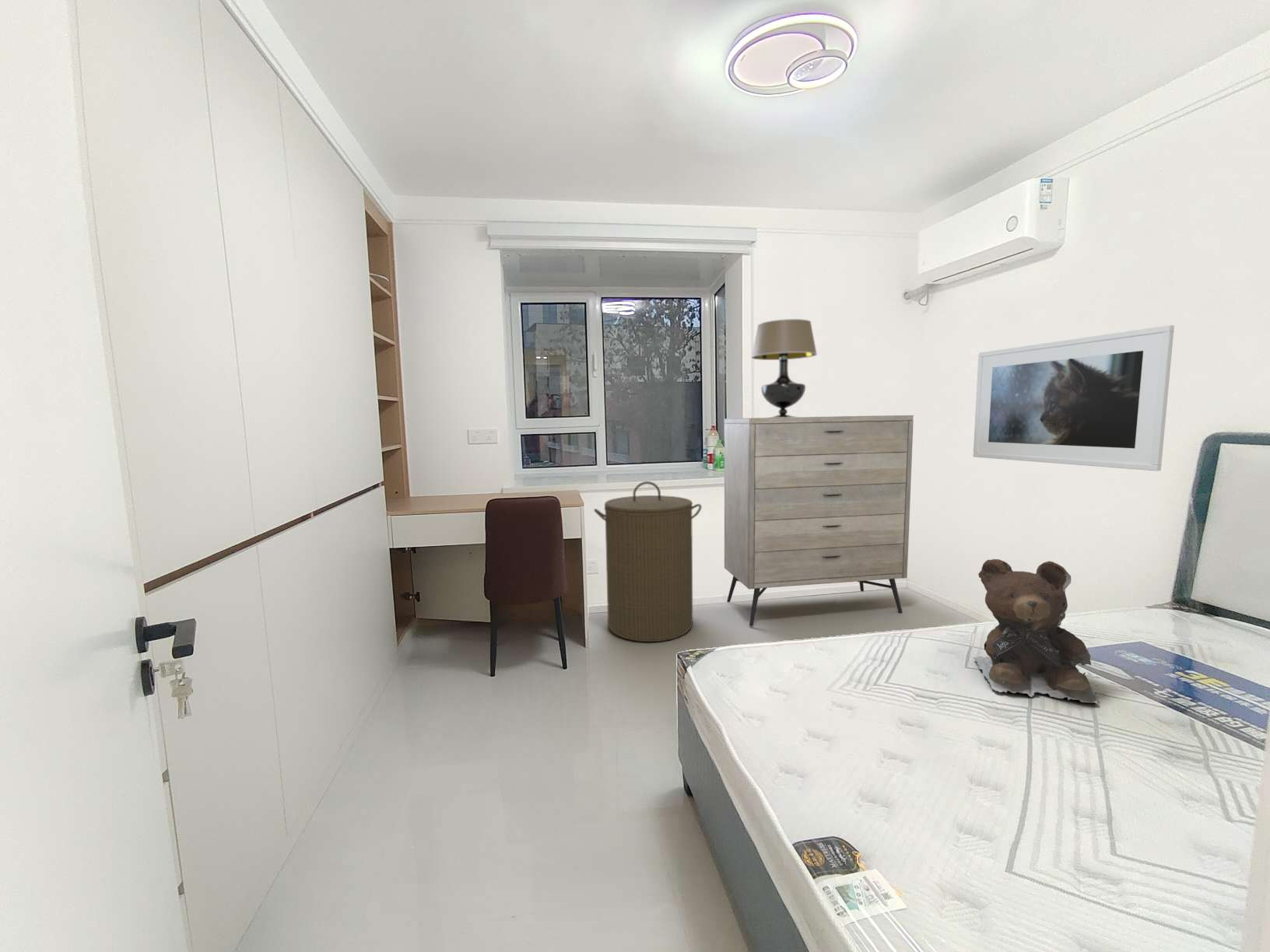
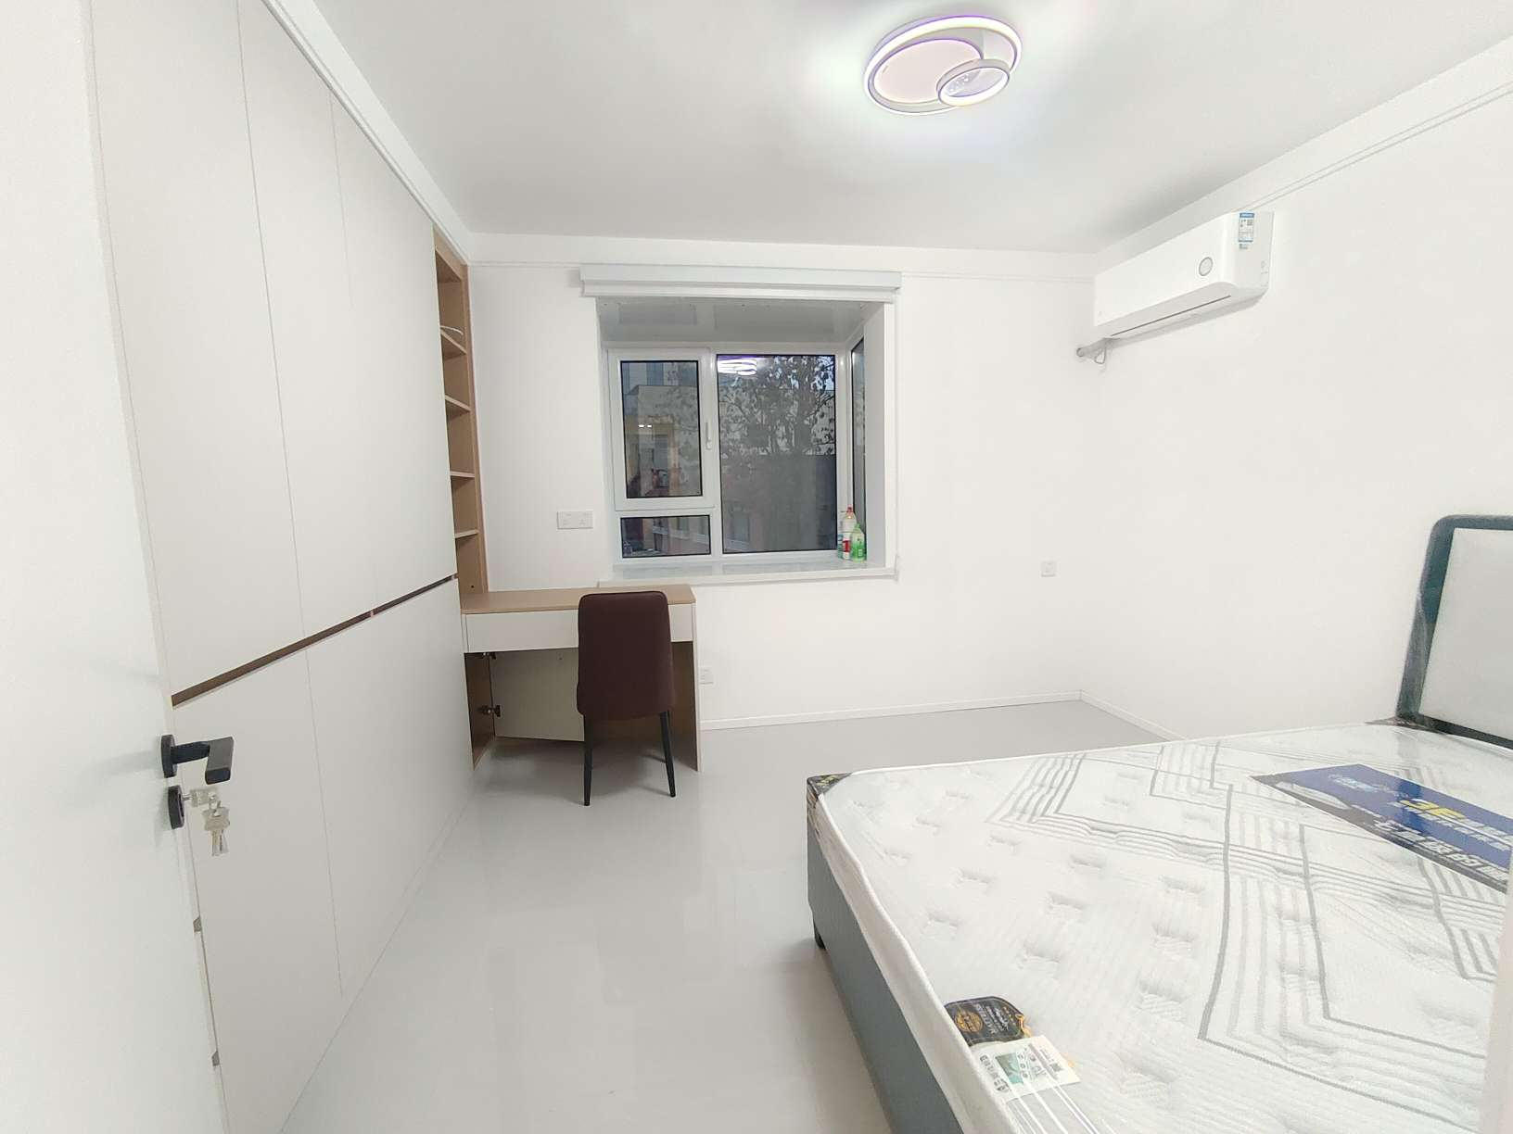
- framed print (1055, 402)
- teddy bear (1036, 623)
- dresser (812, 513)
- table lamp (783, 370)
- laundry hamper (649, 554)
